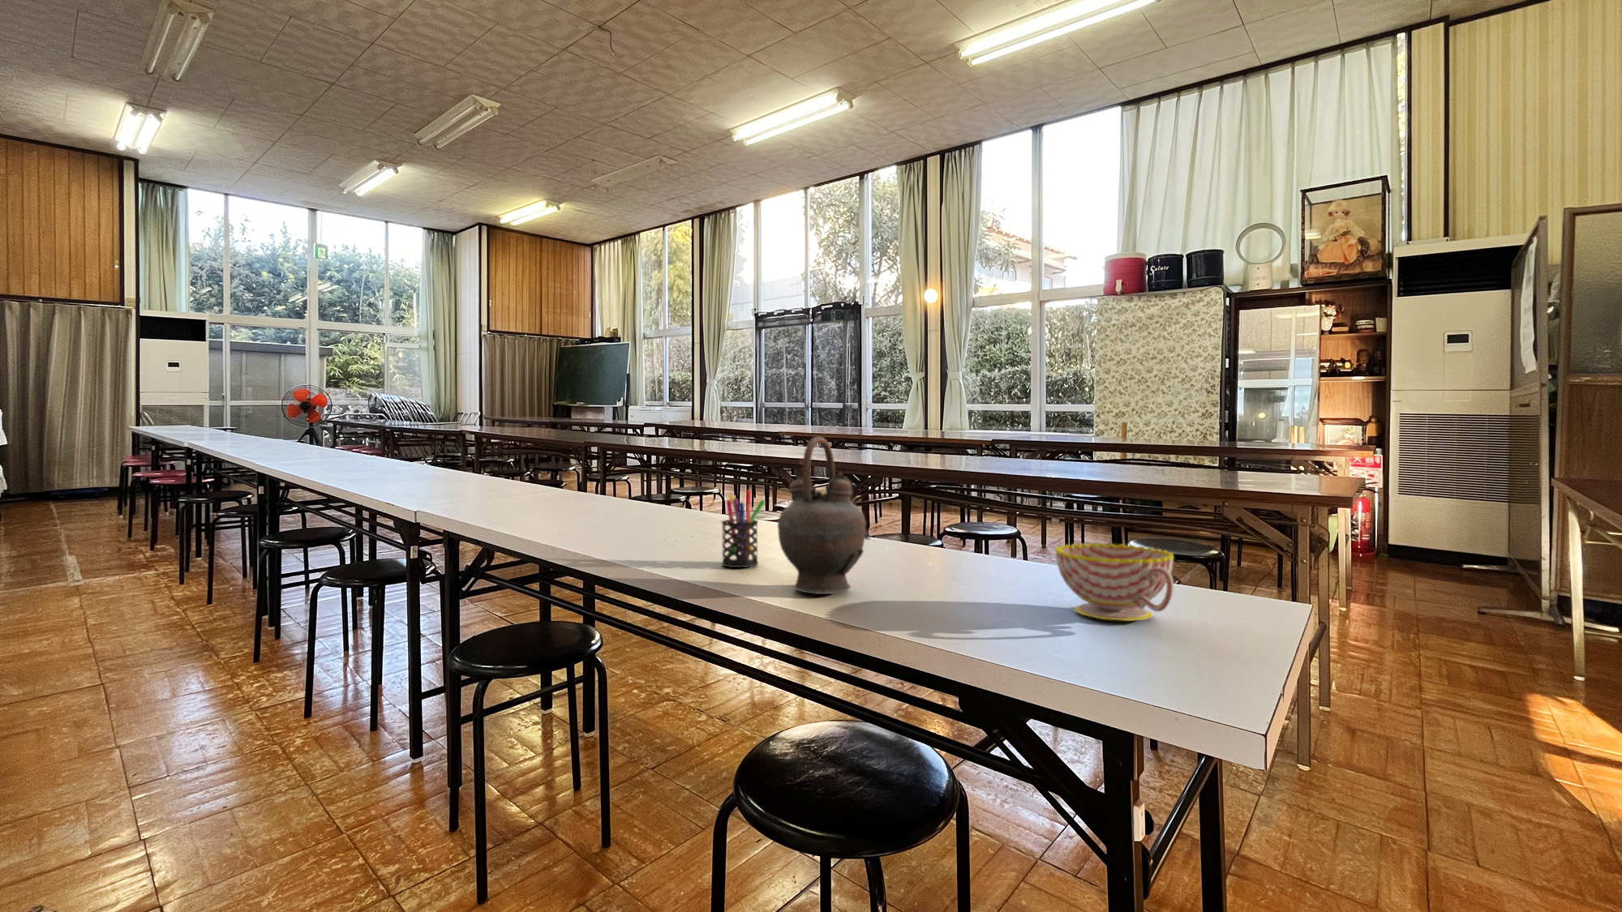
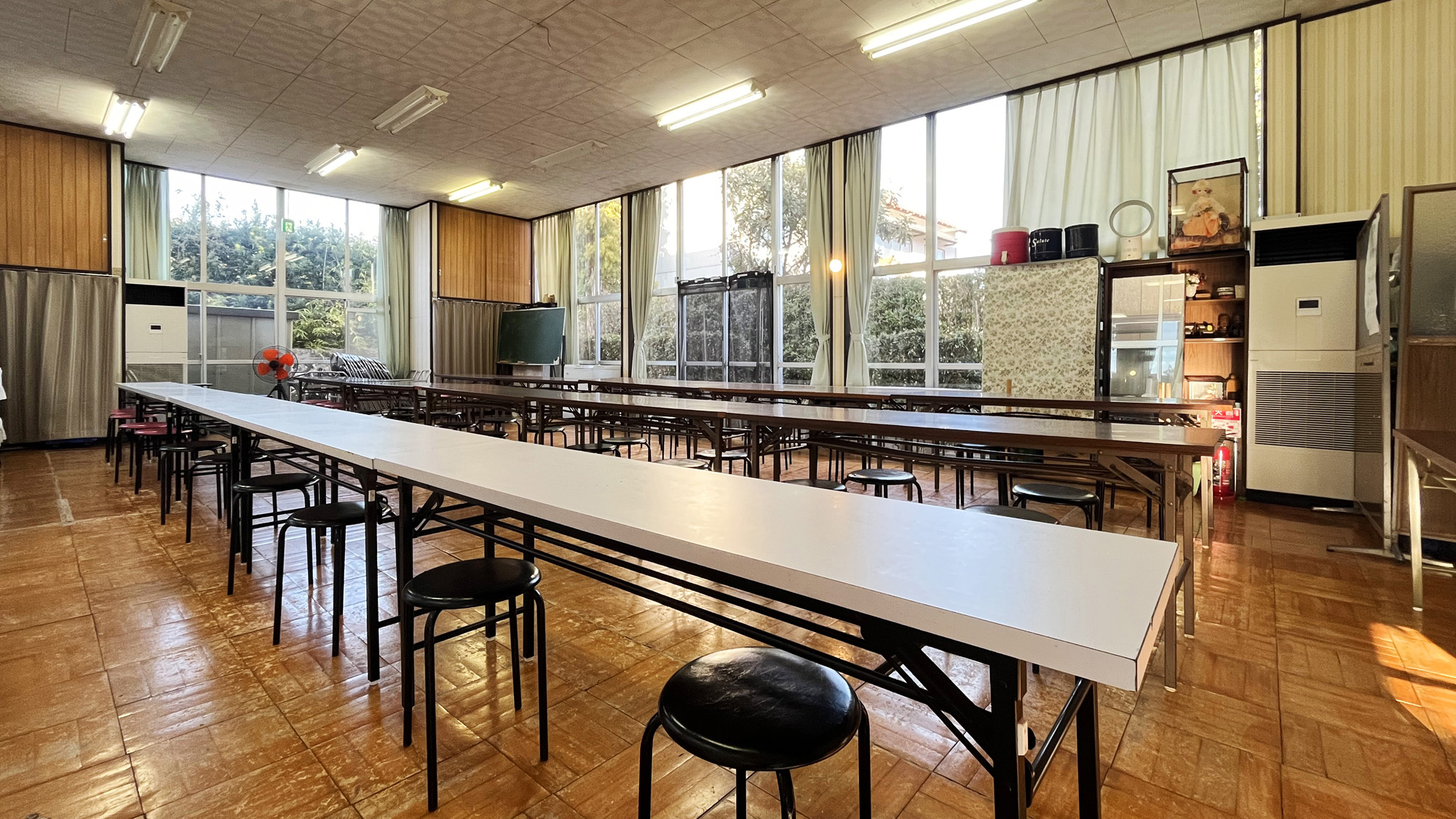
- teapot (828, 512)
- teacup (1114, 584)
- pen holder (744, 526)
